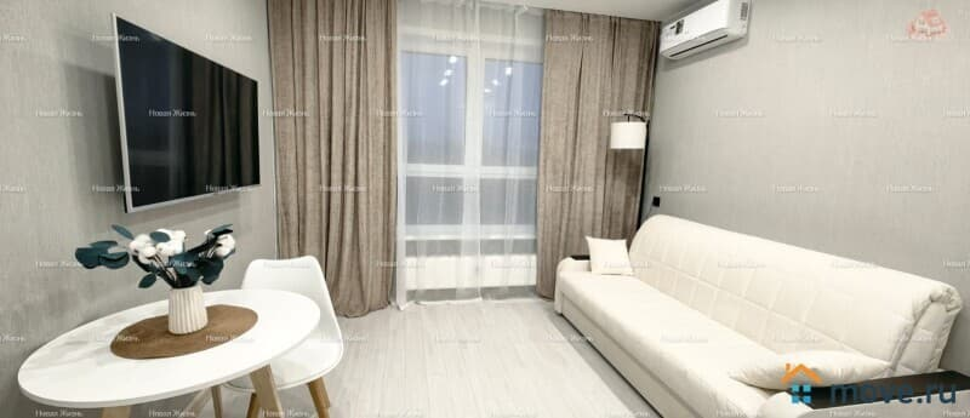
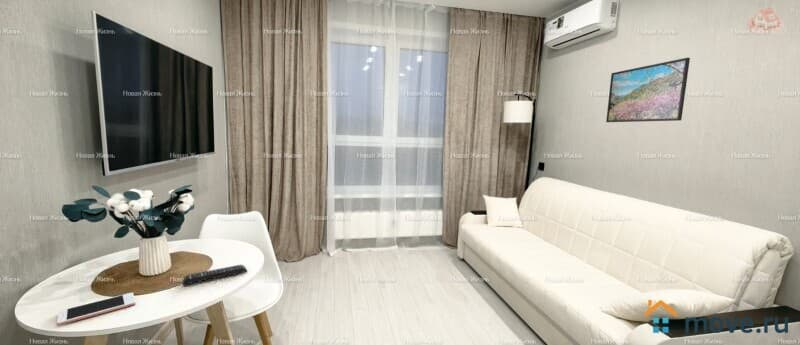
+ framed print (642, 94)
+ remote control (216, 274)
+ cell phone (98, 307)
